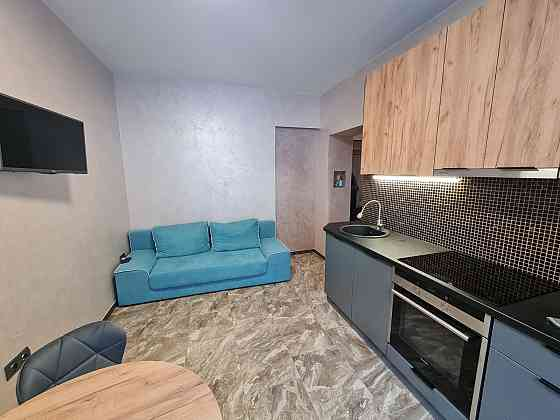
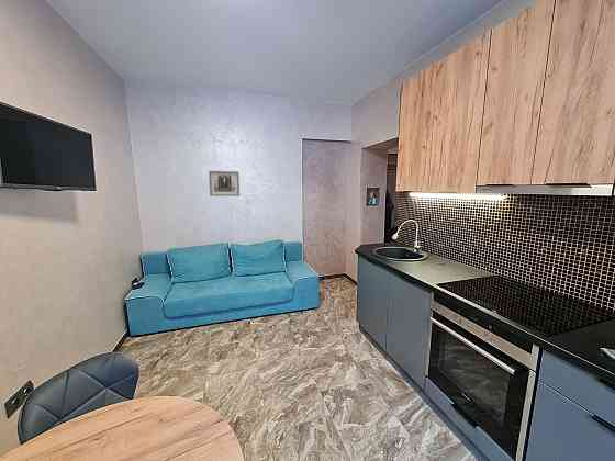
+ wall art (224, 183)
